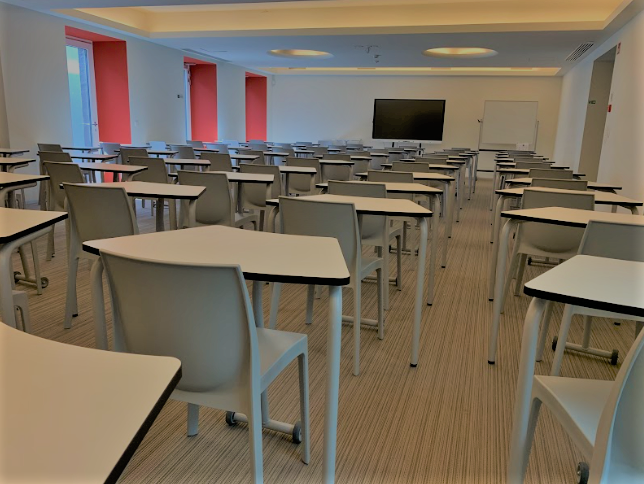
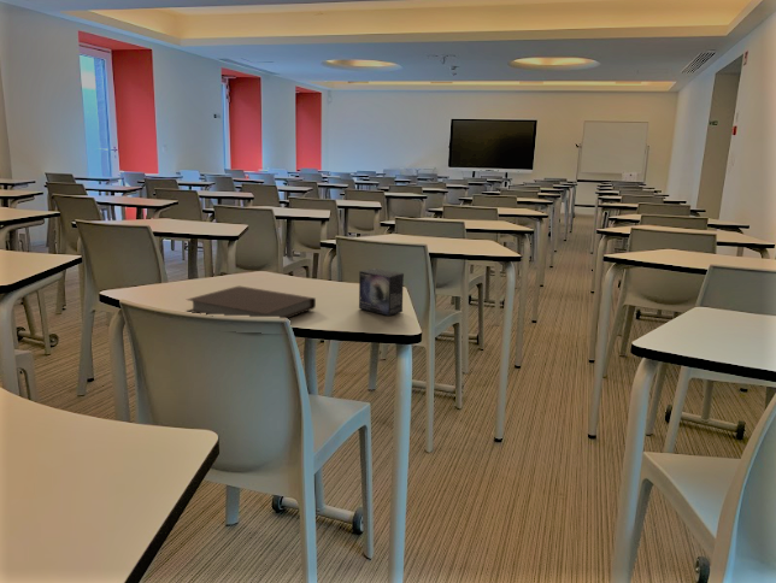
+ small box (381, 290)
+ notebook (252, 304)
